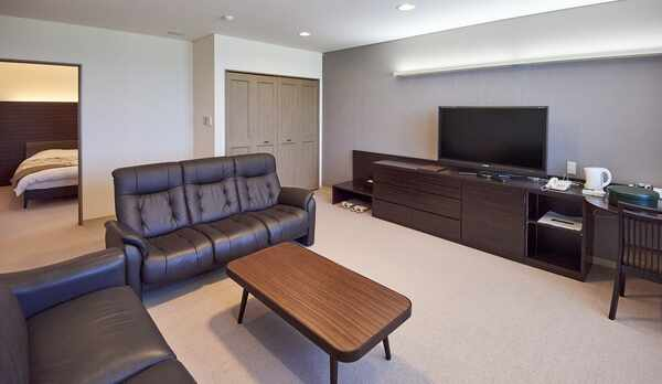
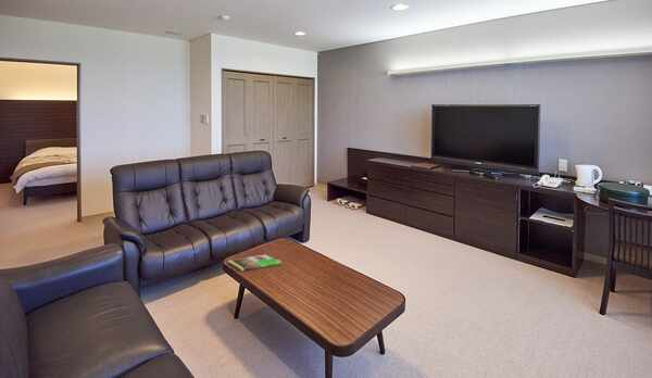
+ magazine (254, 262)
